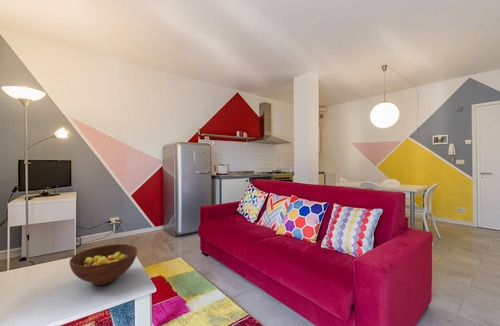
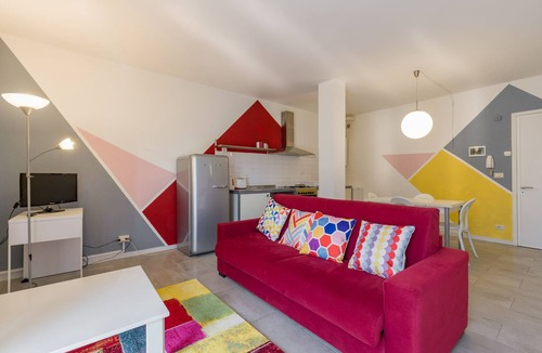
- fruit bowl (105, 267)
